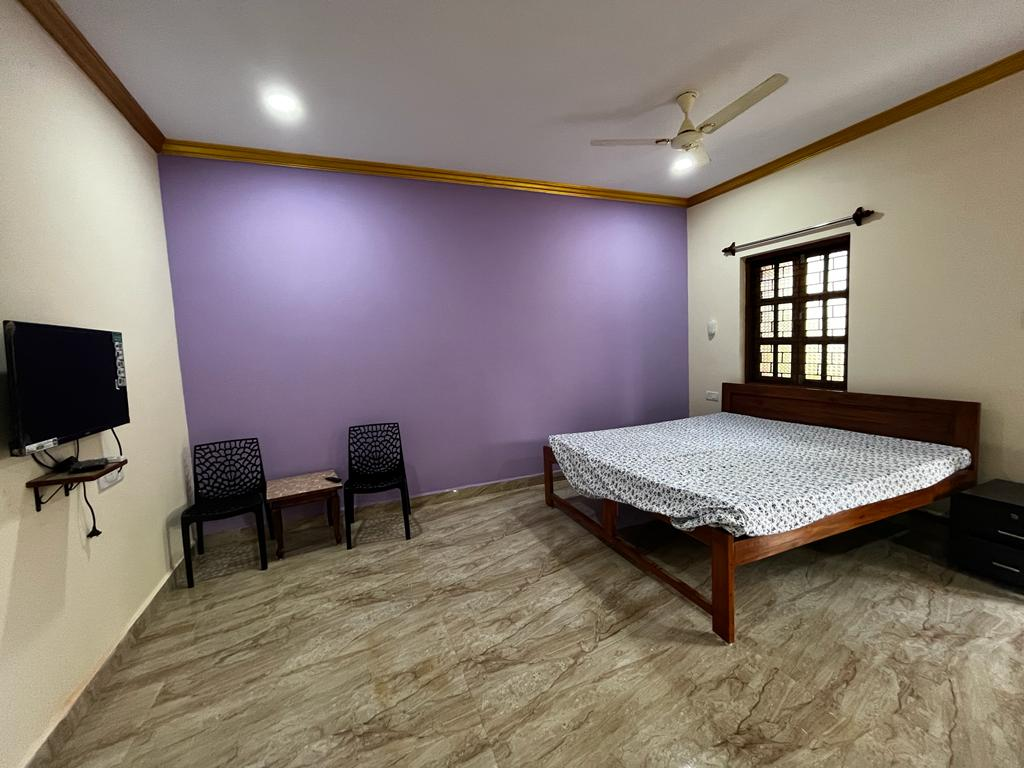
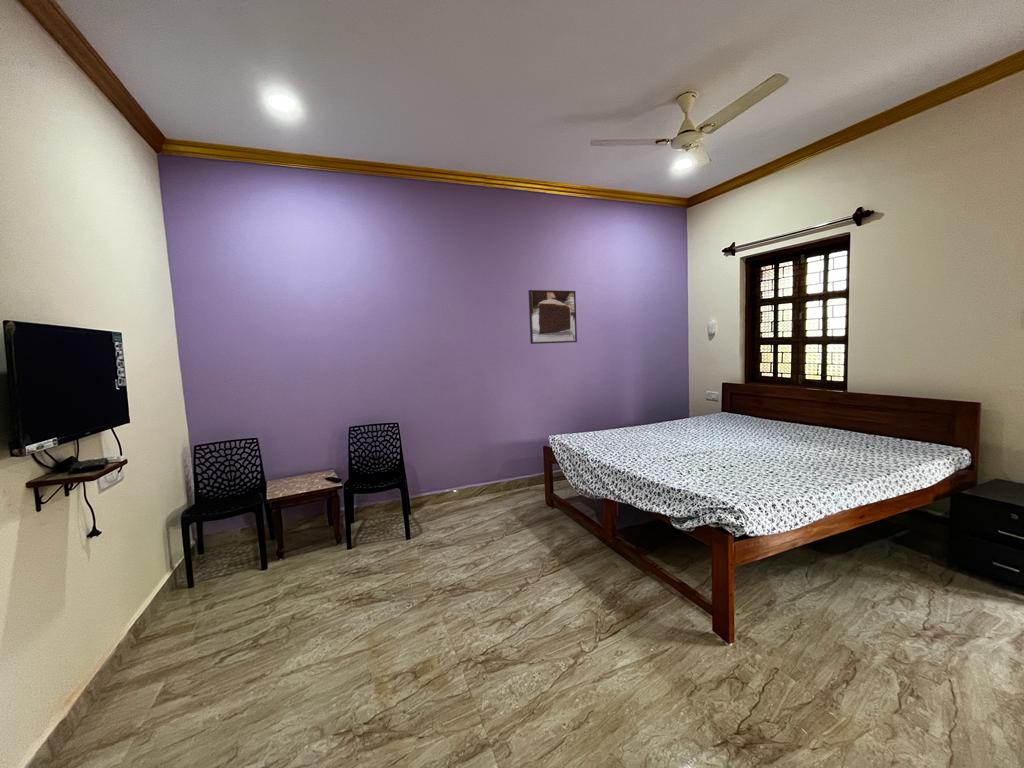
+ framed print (553, 316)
